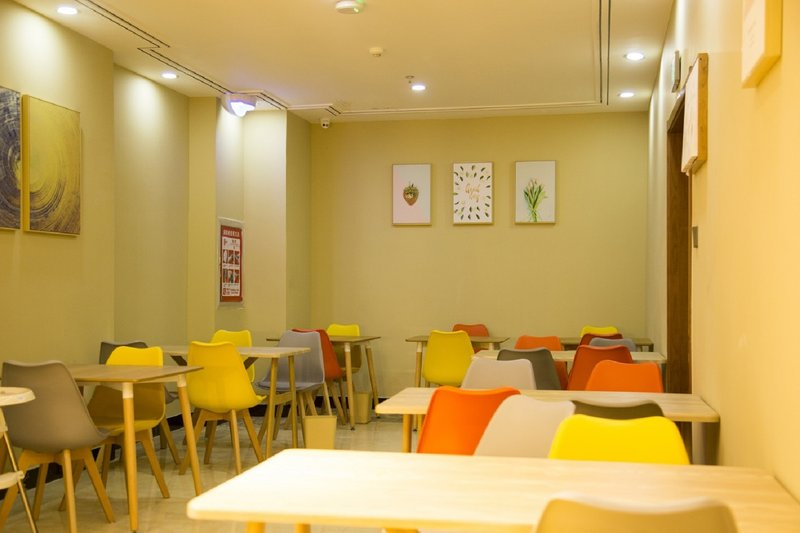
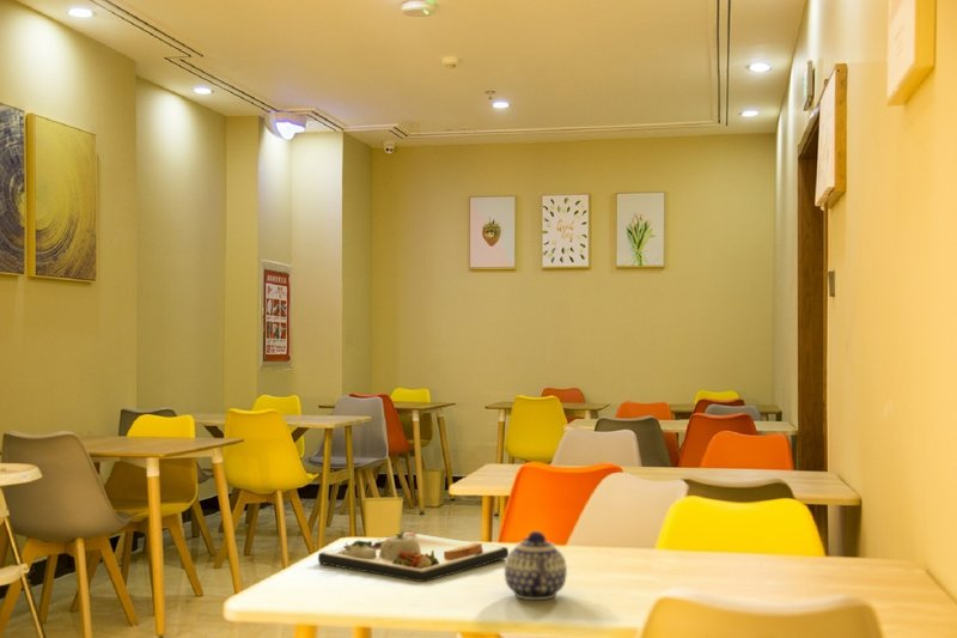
+ teapot (535, 563)
+ dinner plate (414, 543)
